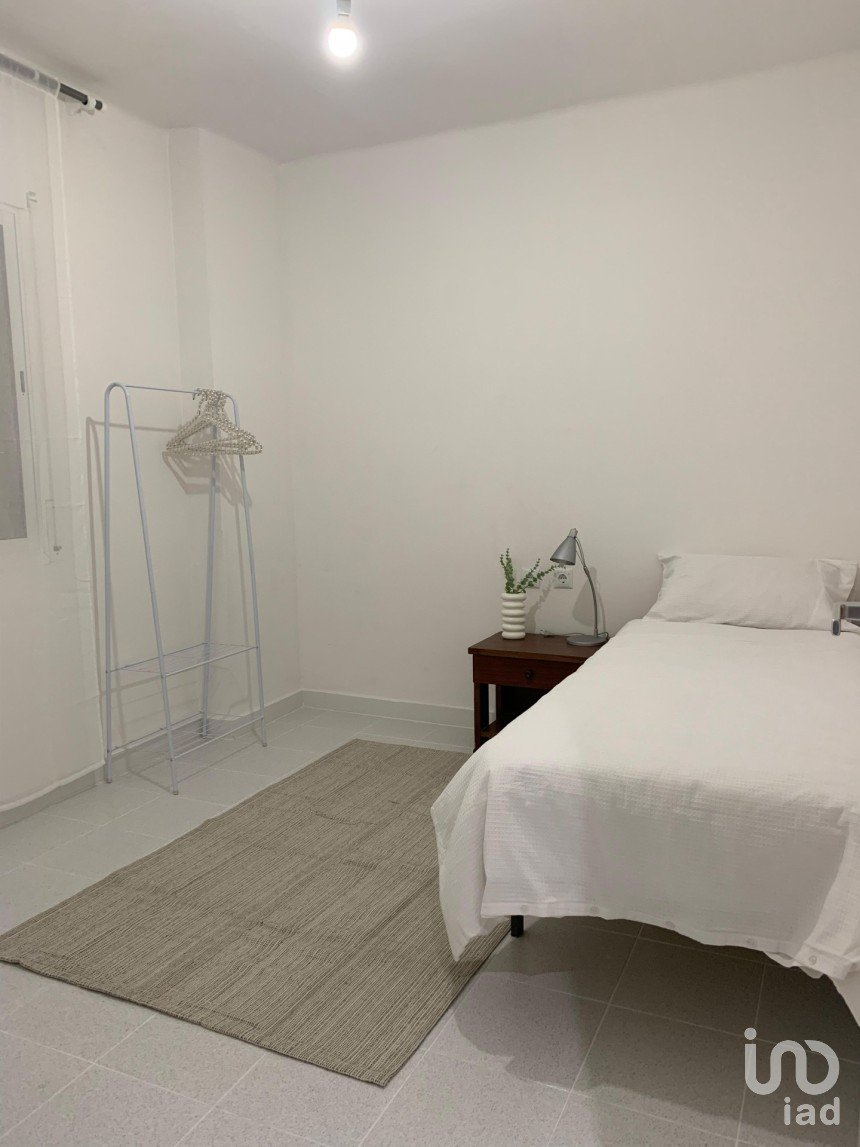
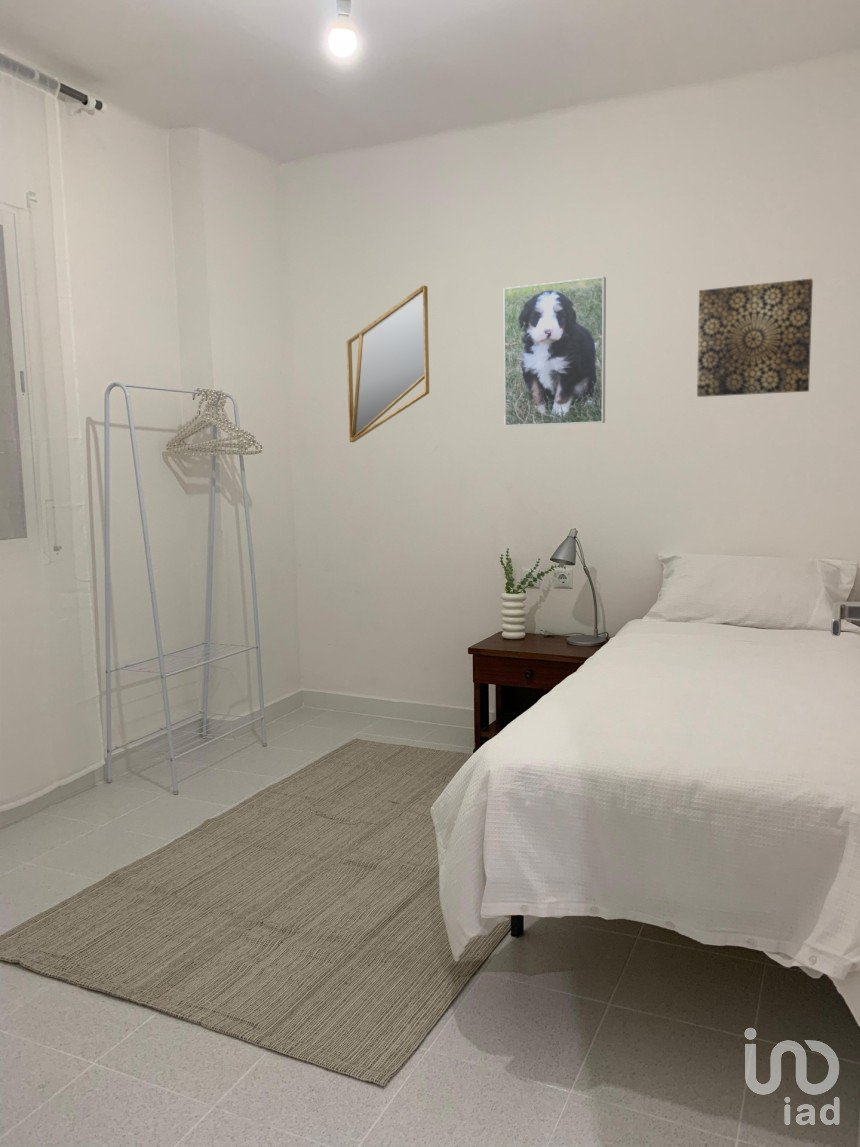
+ home mirror (387, 366)
+ wall art (753, 340)
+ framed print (553, 354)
